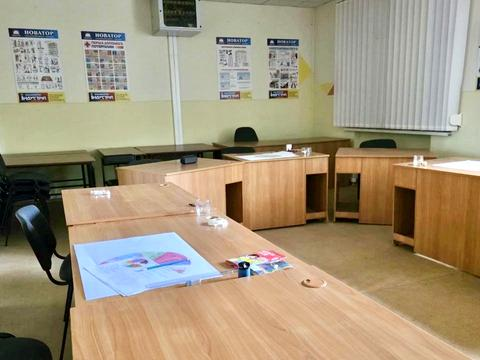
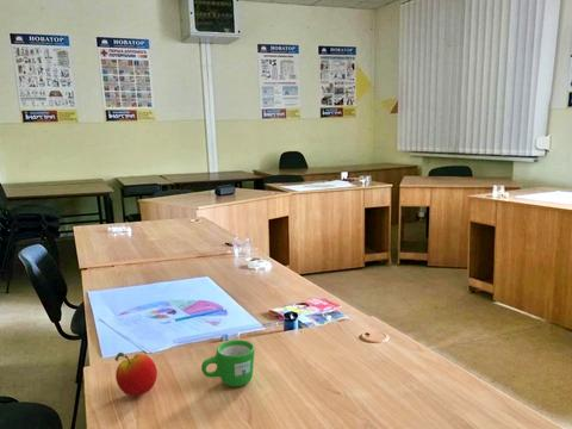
+ mug (228, 366)
+ apple (136, 373)
